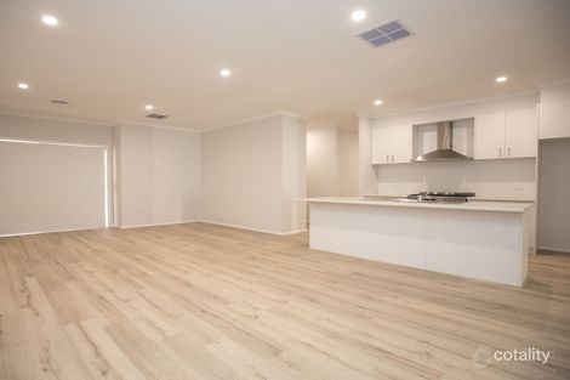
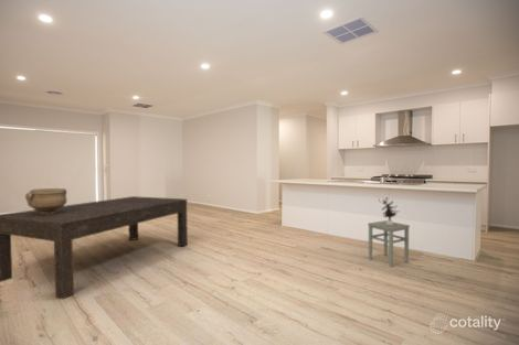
+ dining table (107, 230)
+ potted plant (386, 211)
+ ceramic pot (46, 201)
+ stool (388, 241)
